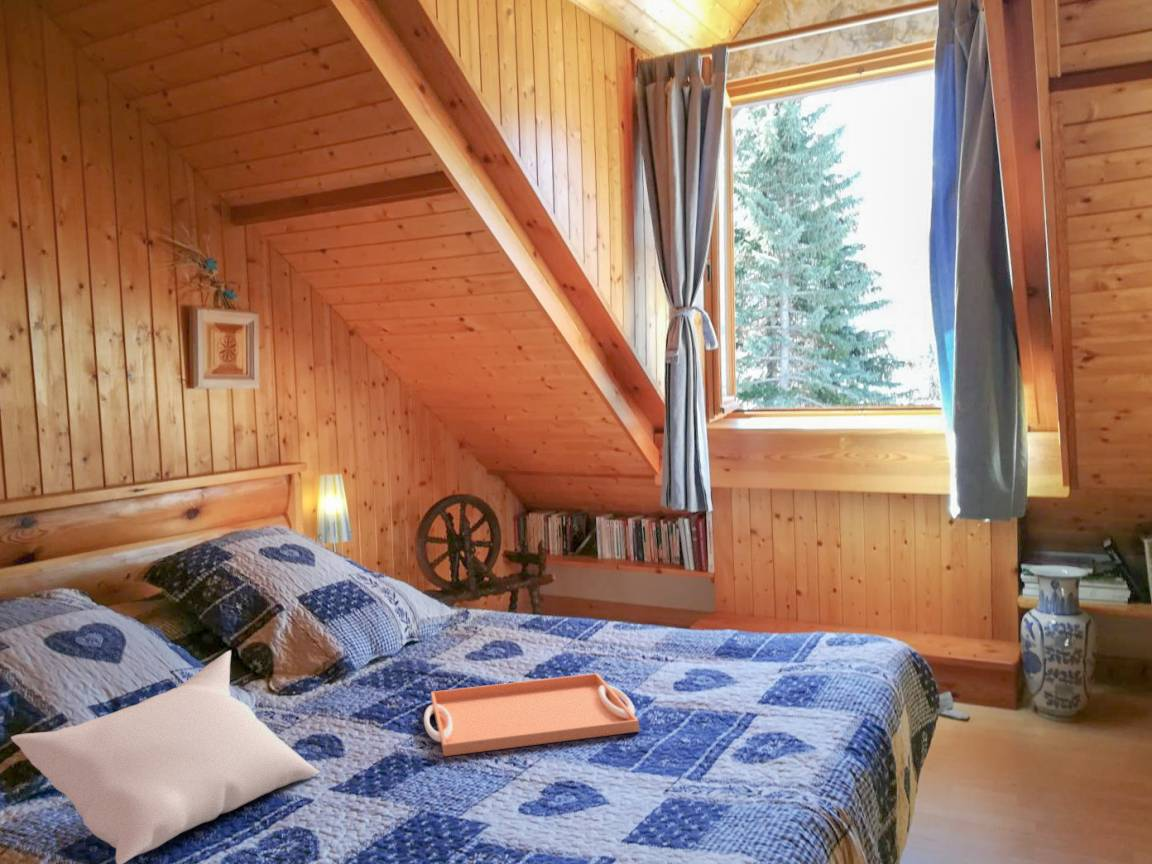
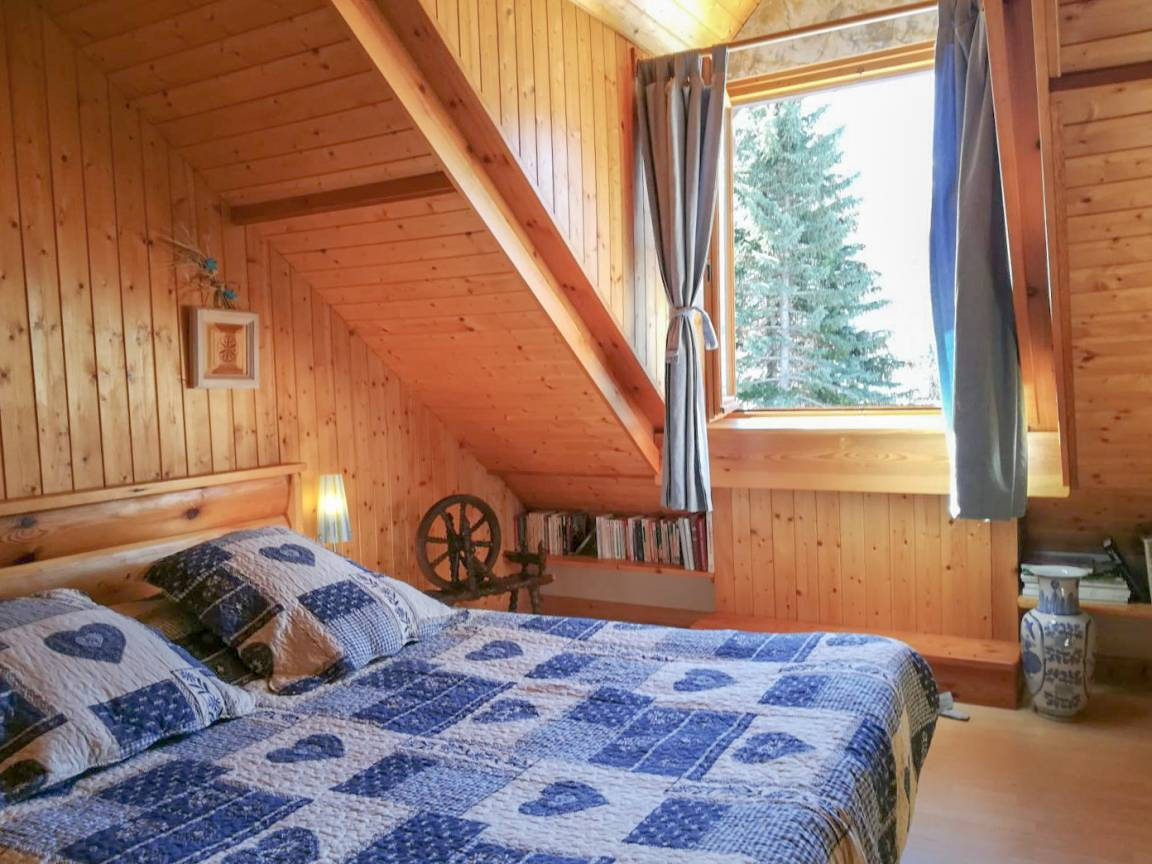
- serving tray (528, 710)
- cushion (178, 752)
